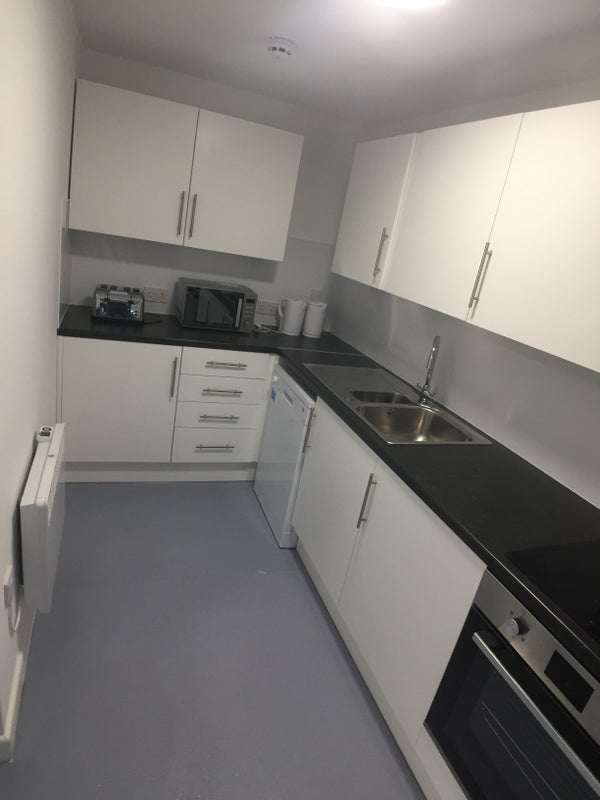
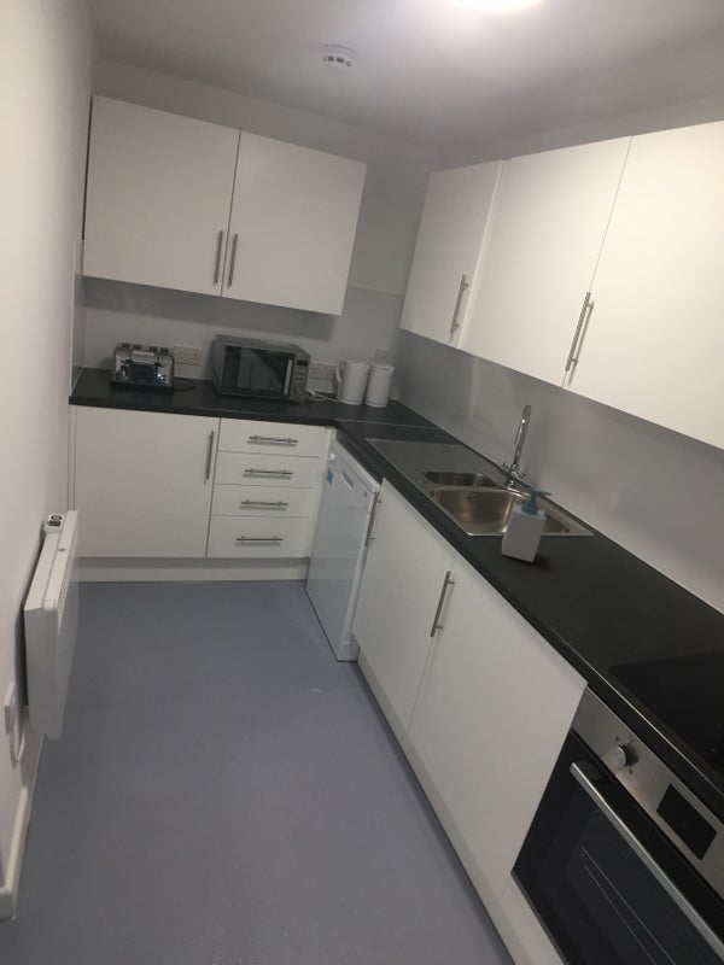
+ soap bottle (526, 521)
